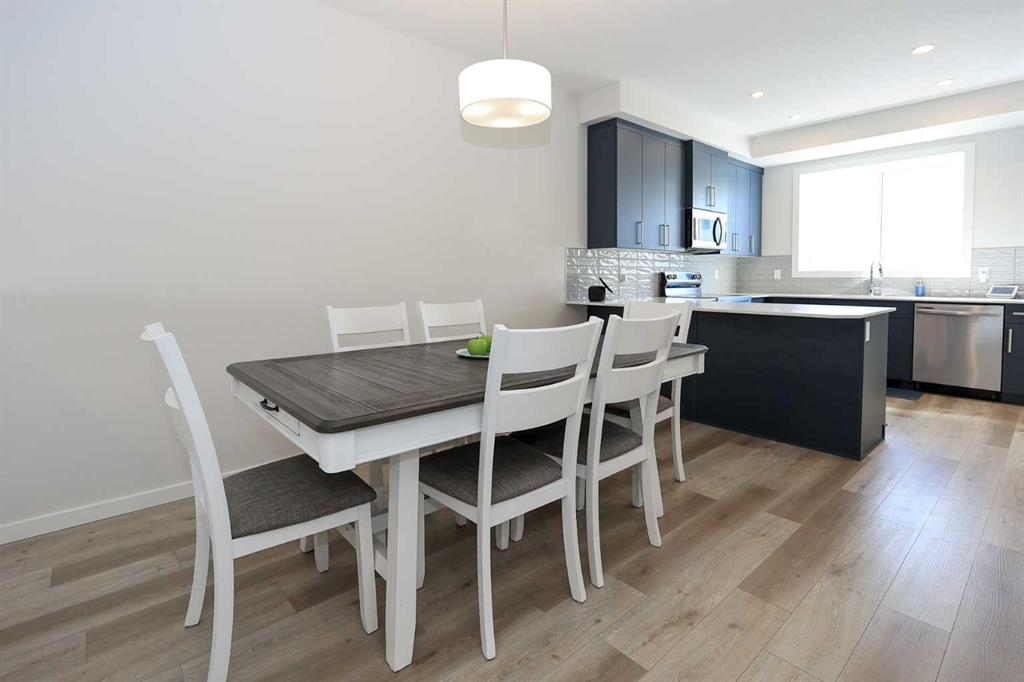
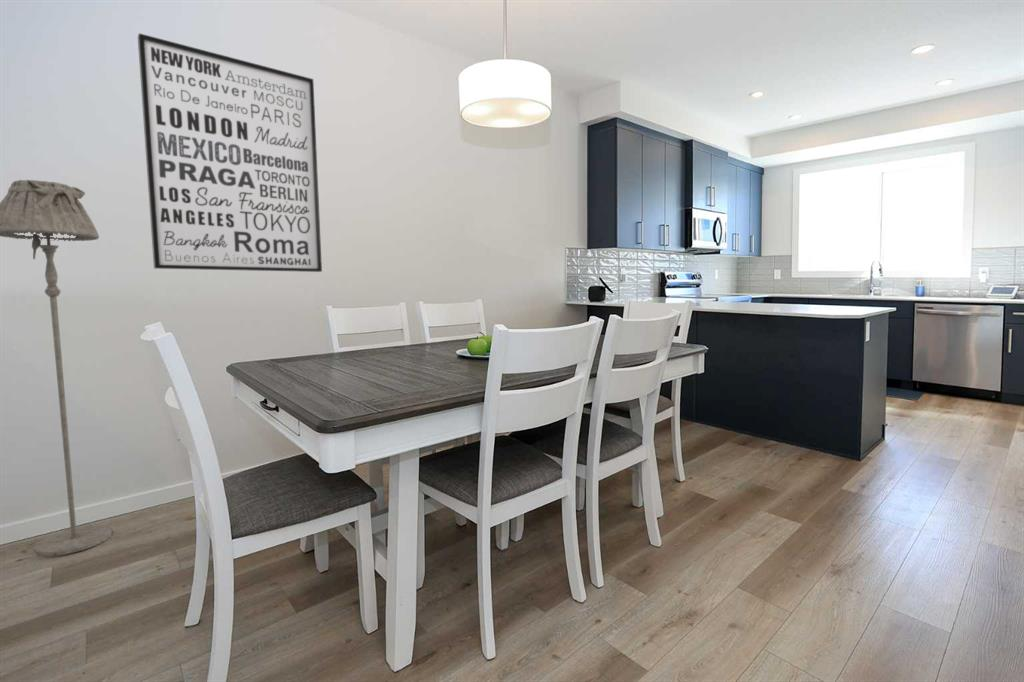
+ floor lamp (58, 367)
+ wall art (239, 166)
